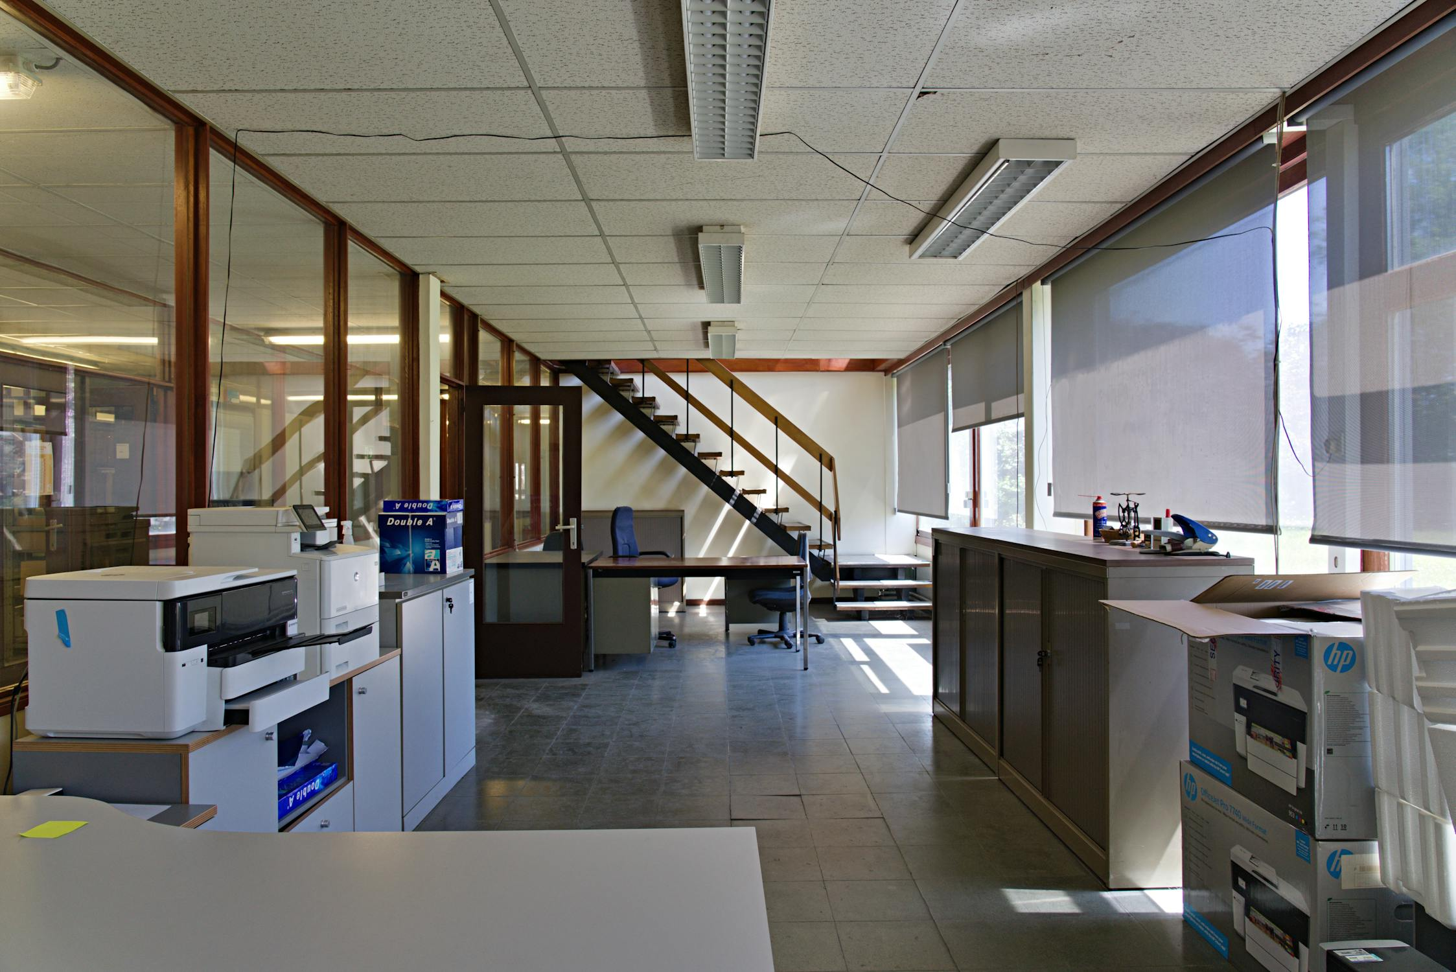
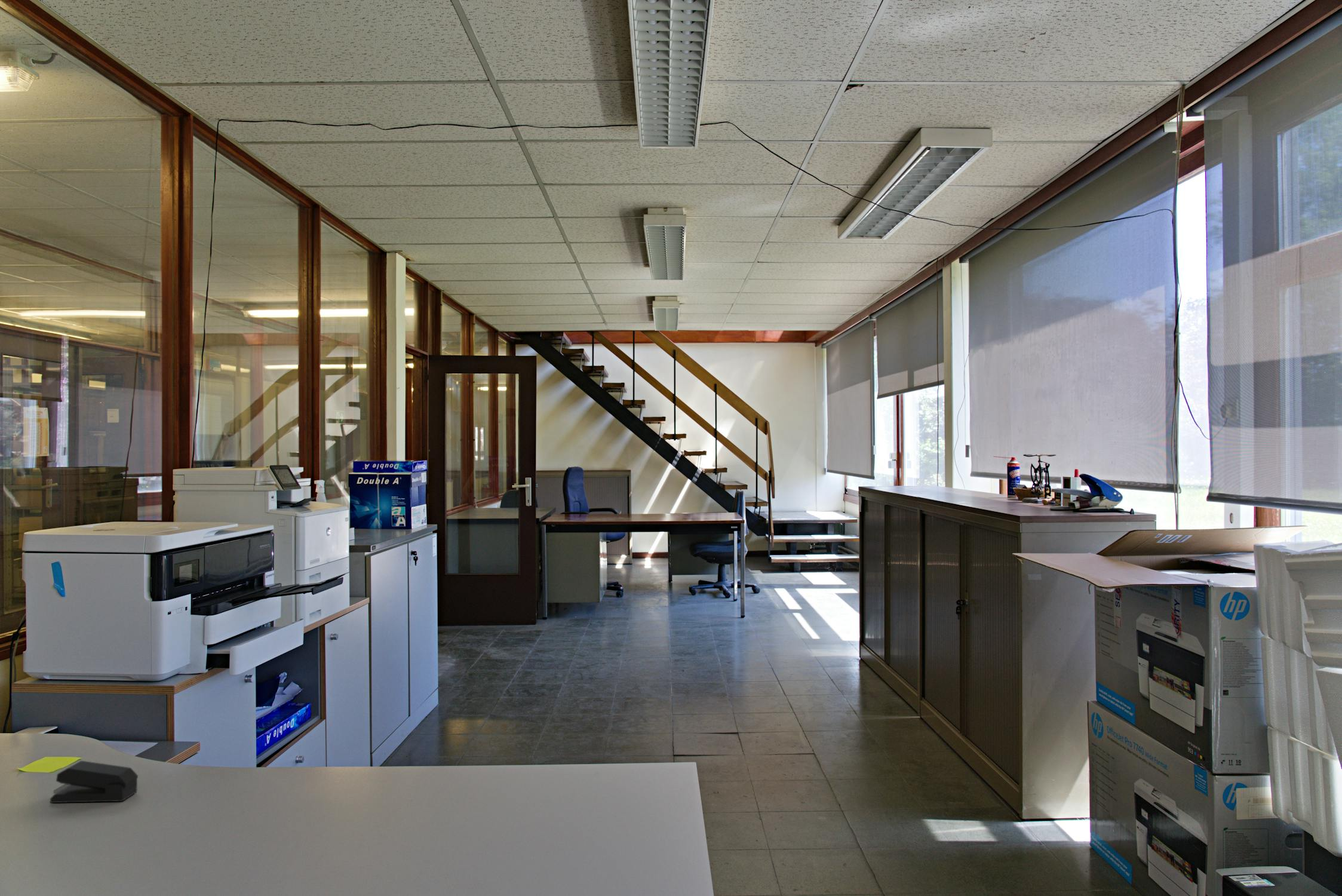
+ stapler (95, 780)
